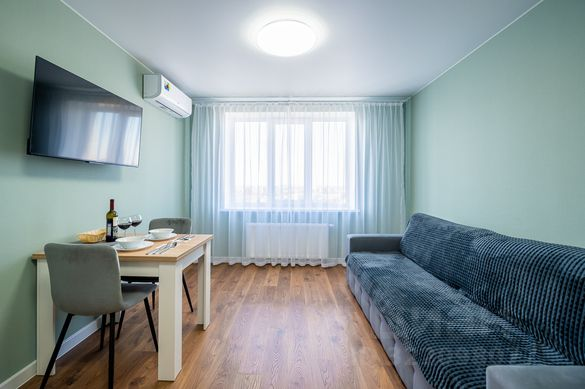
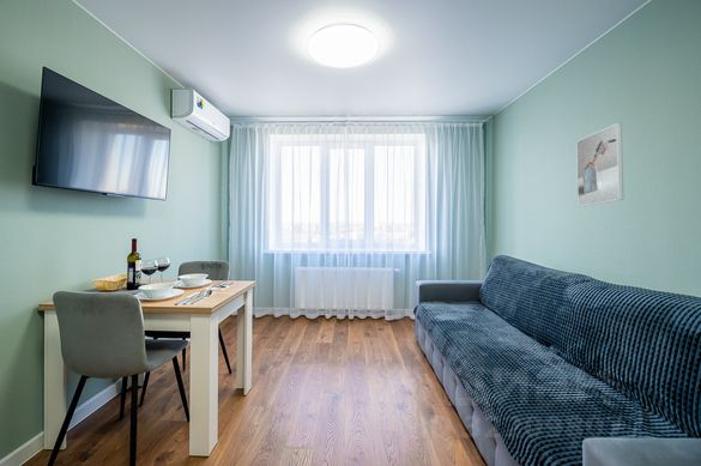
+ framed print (598, 168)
